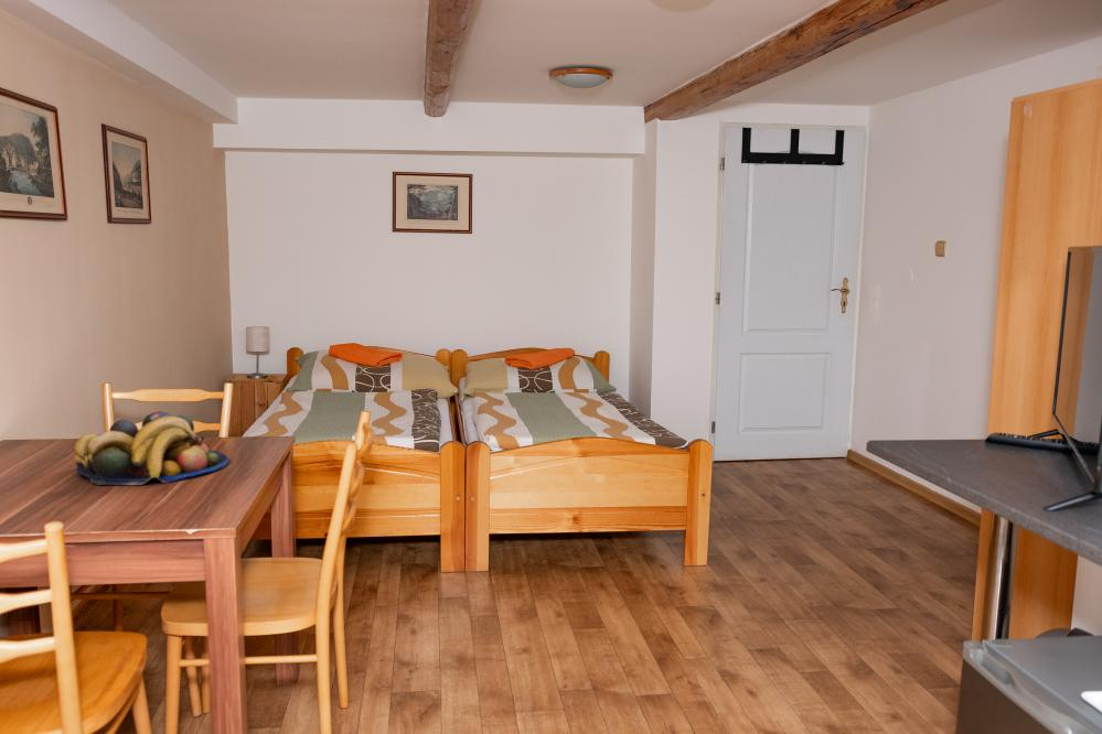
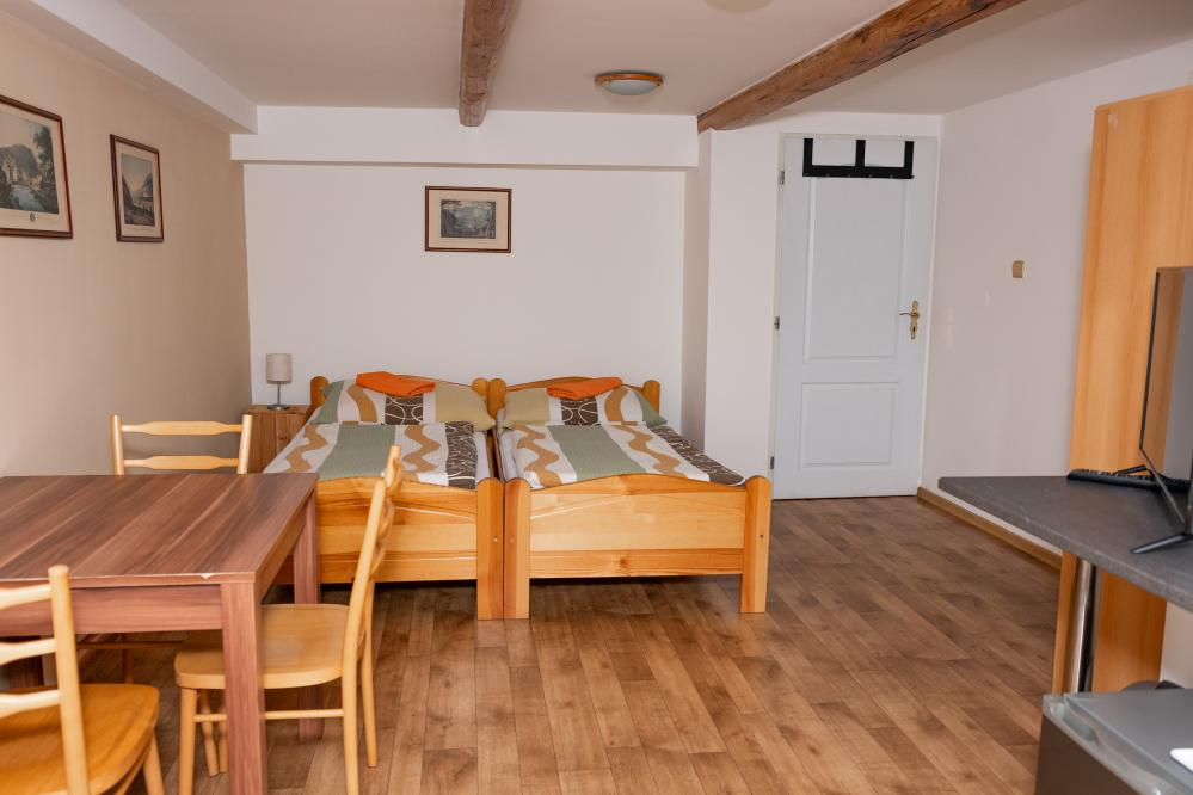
- fruit bowl (154, 441)
